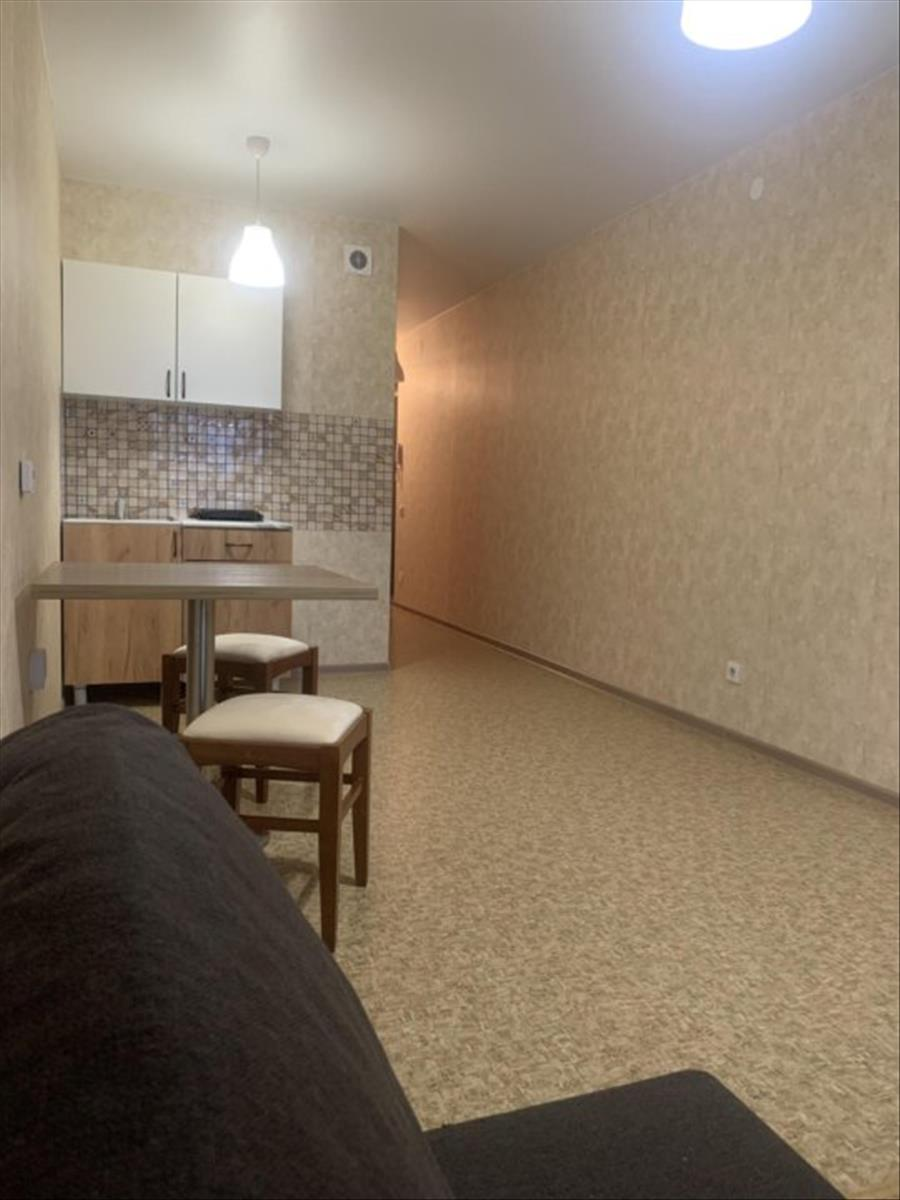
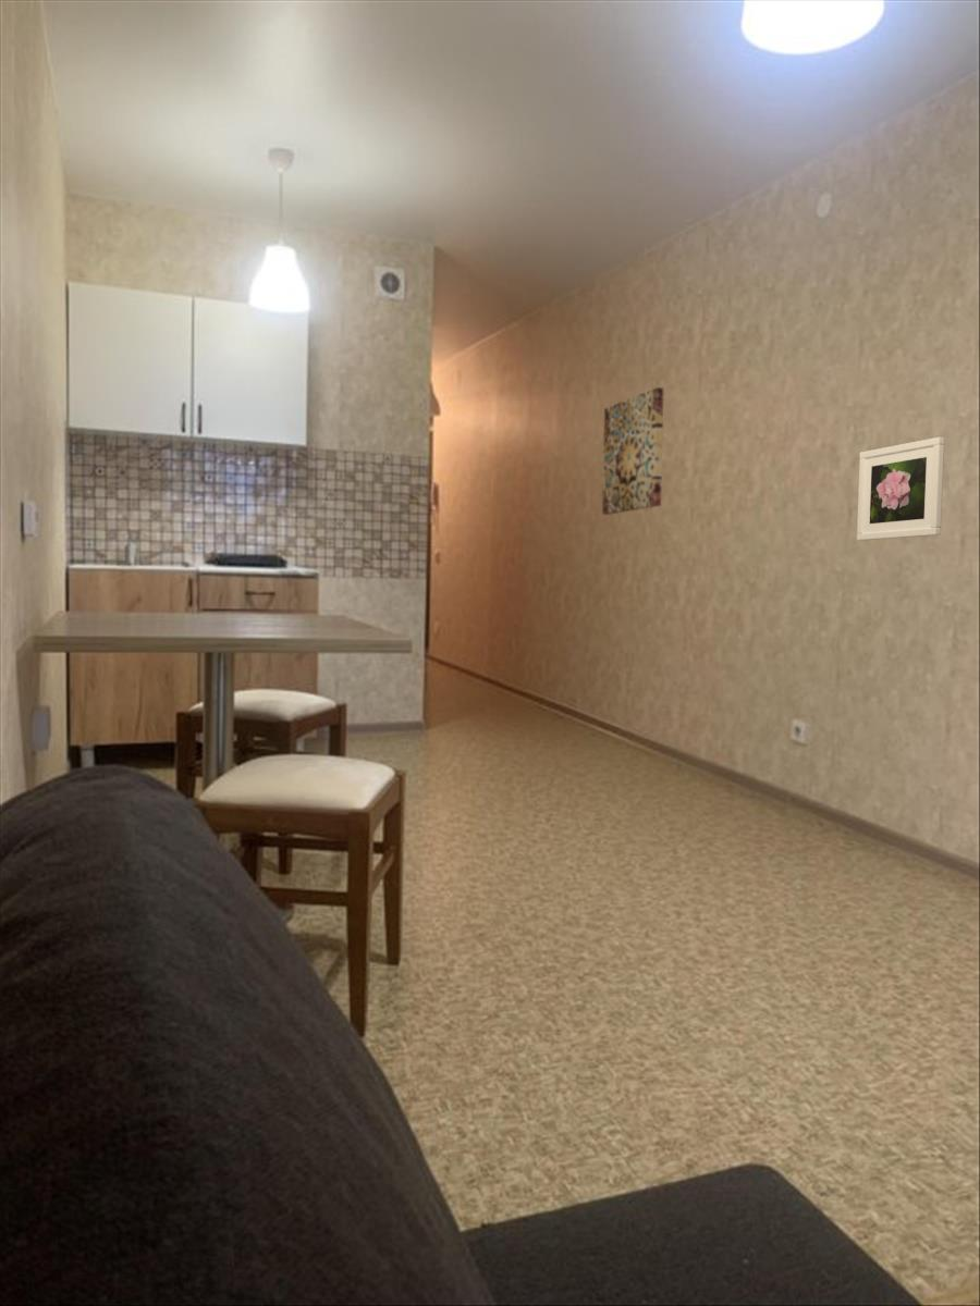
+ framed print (897, 491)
+ wall art (630, 454)
